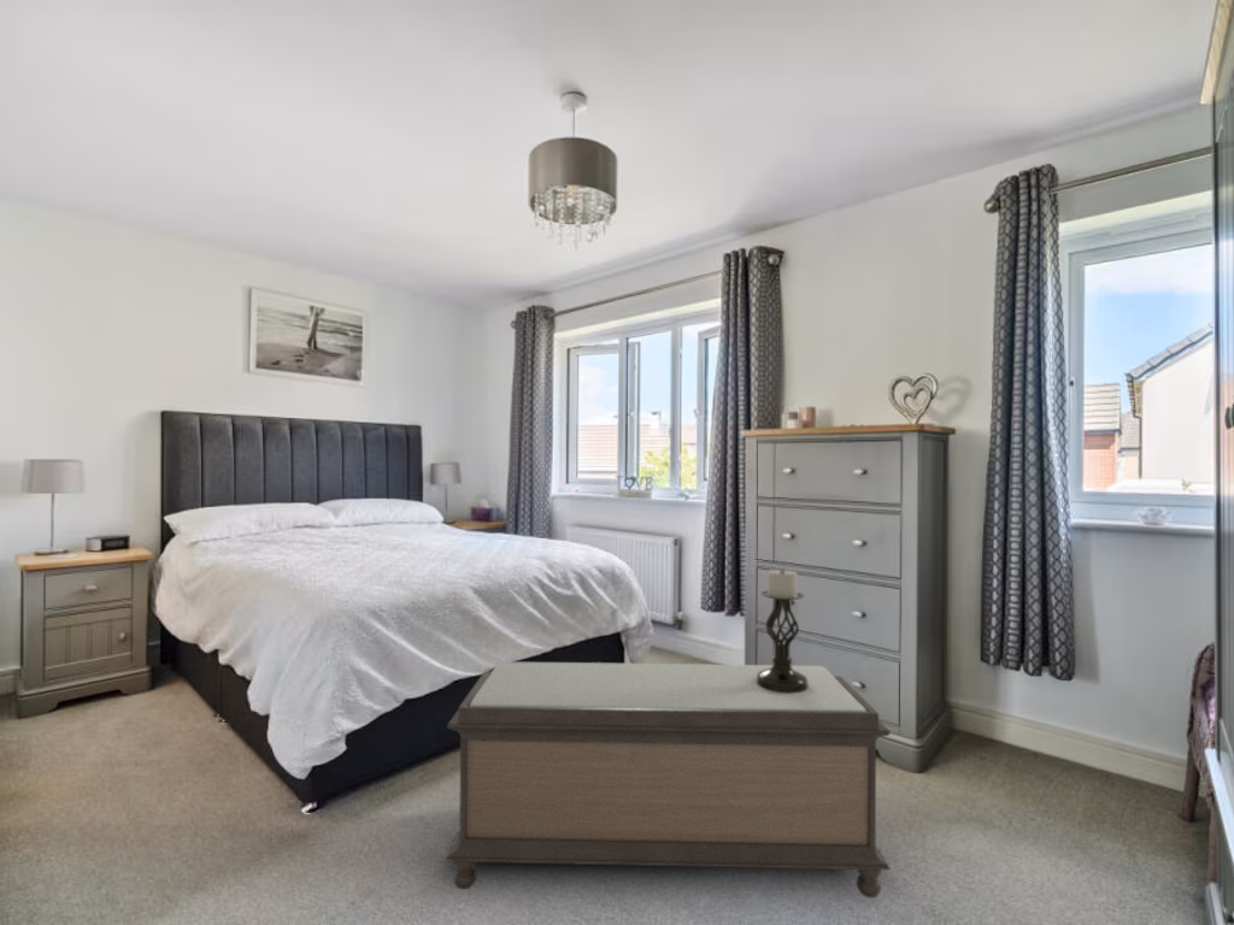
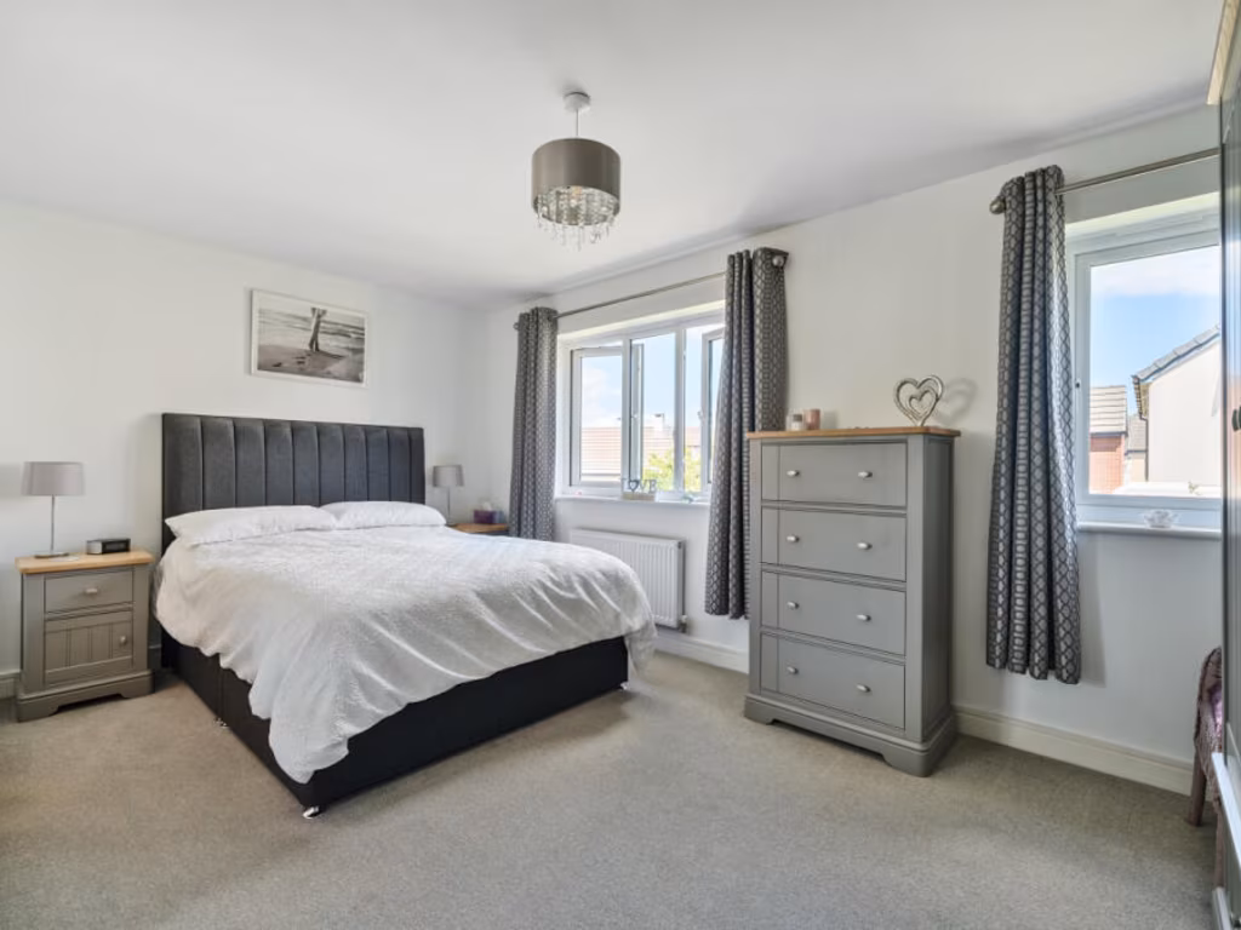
- bench (662, 766)
- candle holder (782, 624)
